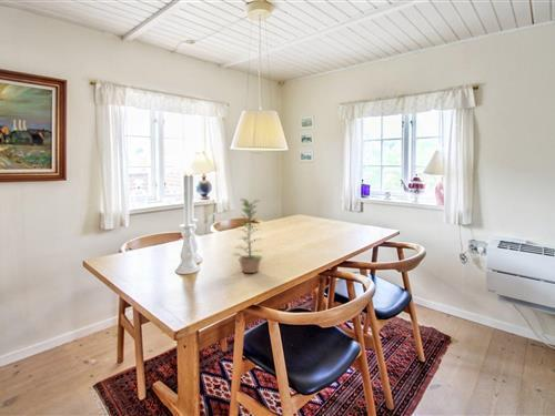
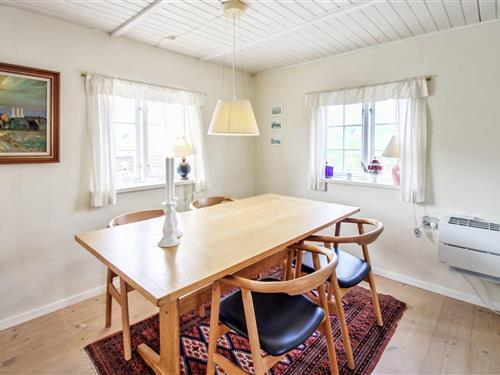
- plant (248, 234)
